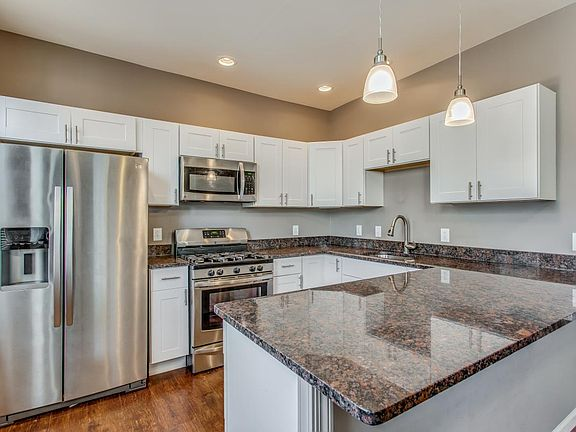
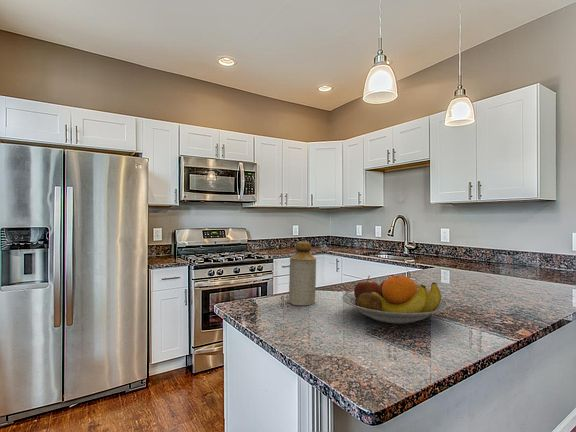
+ bottle (302, 271)
+ fruit bowl (392, 294)
